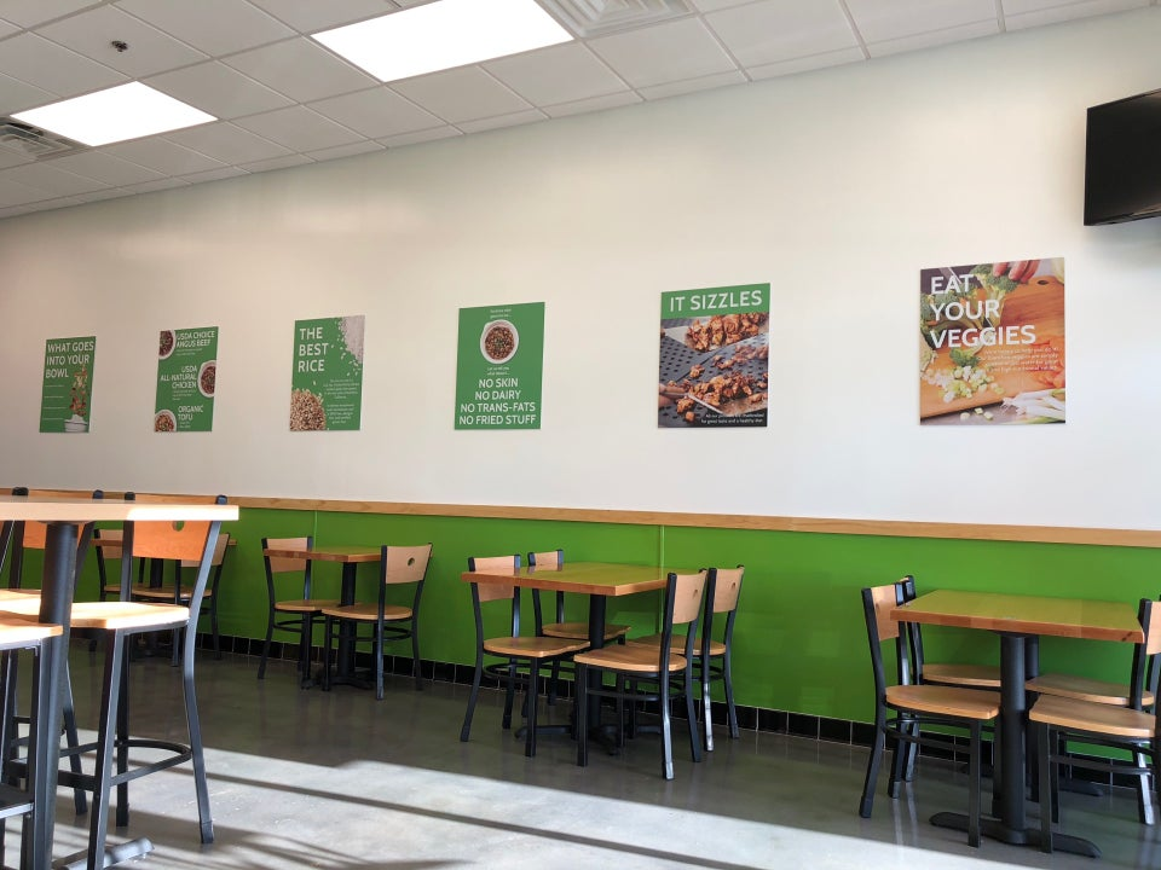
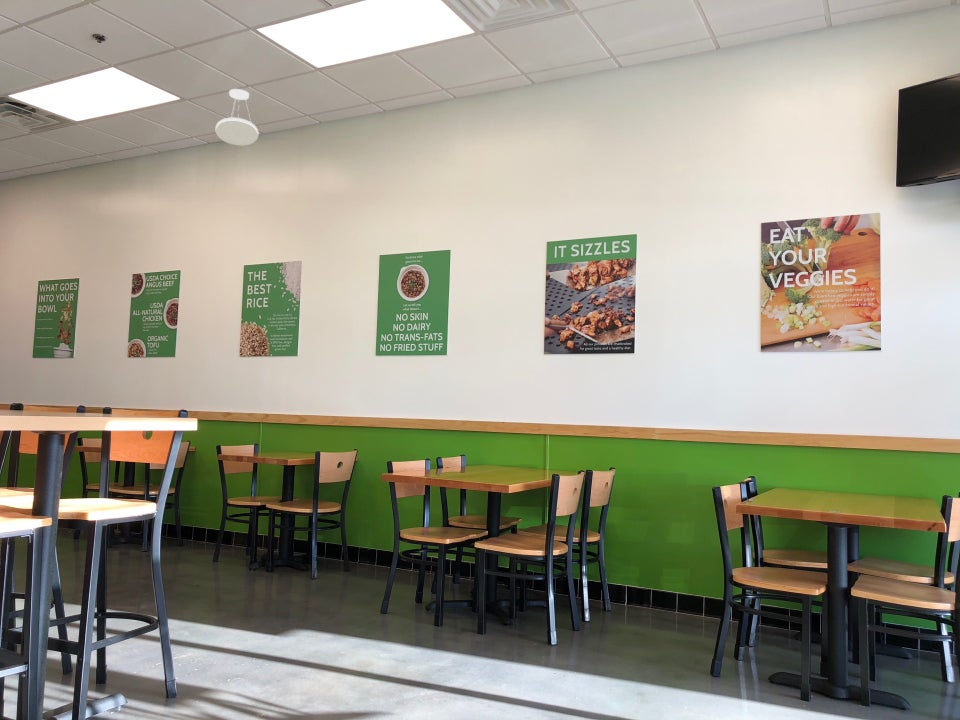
+ pendant light (238, 116)
